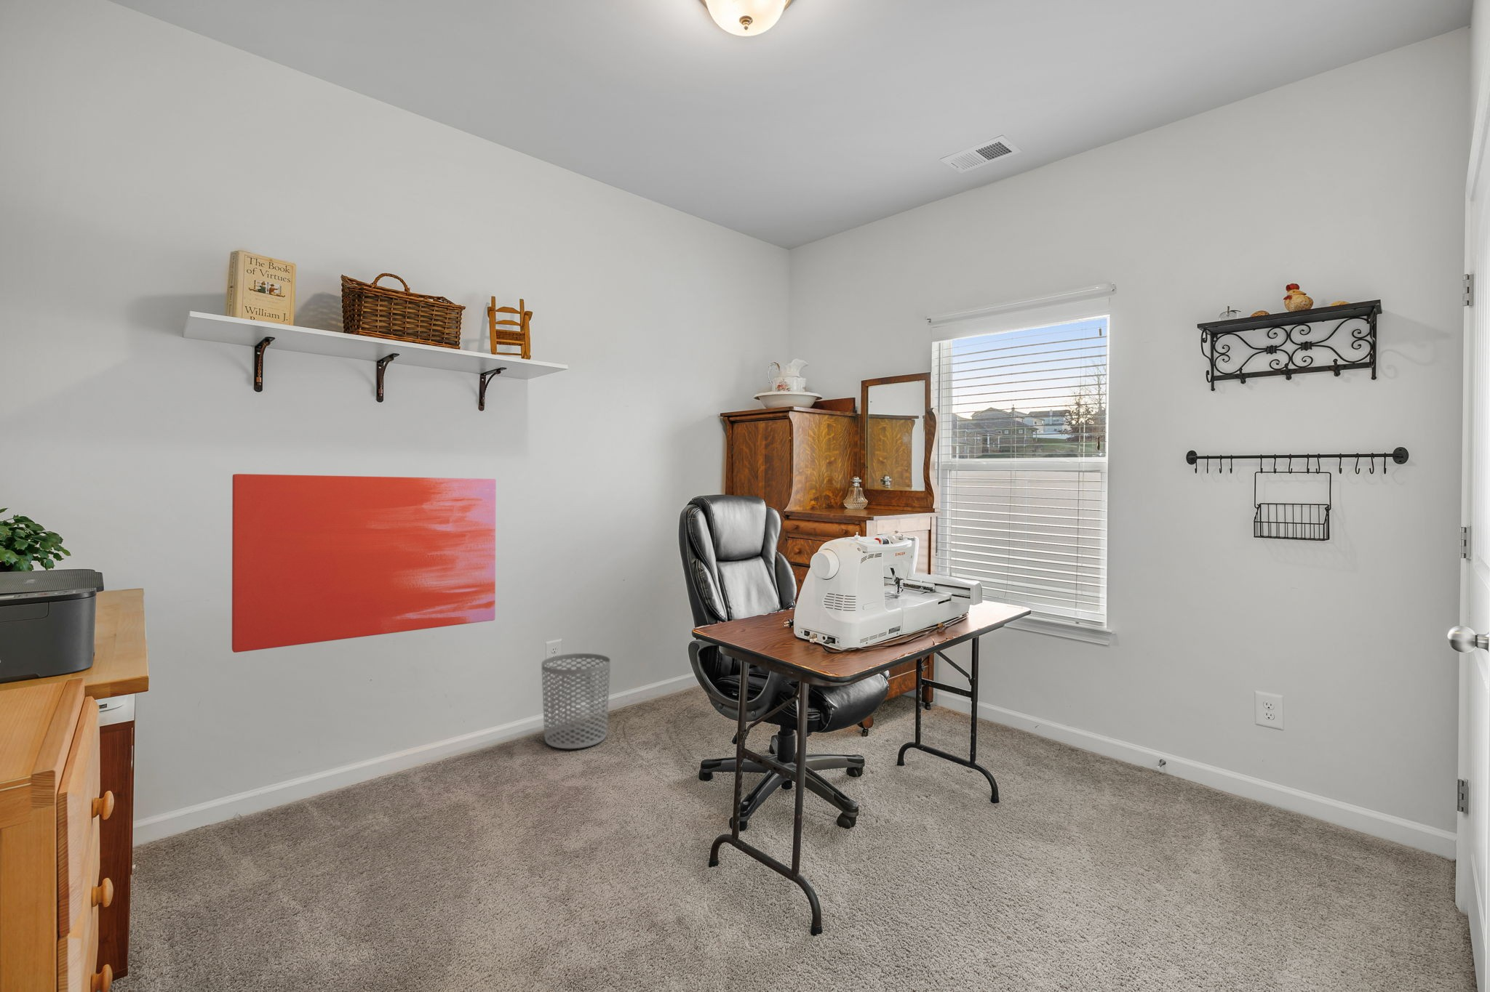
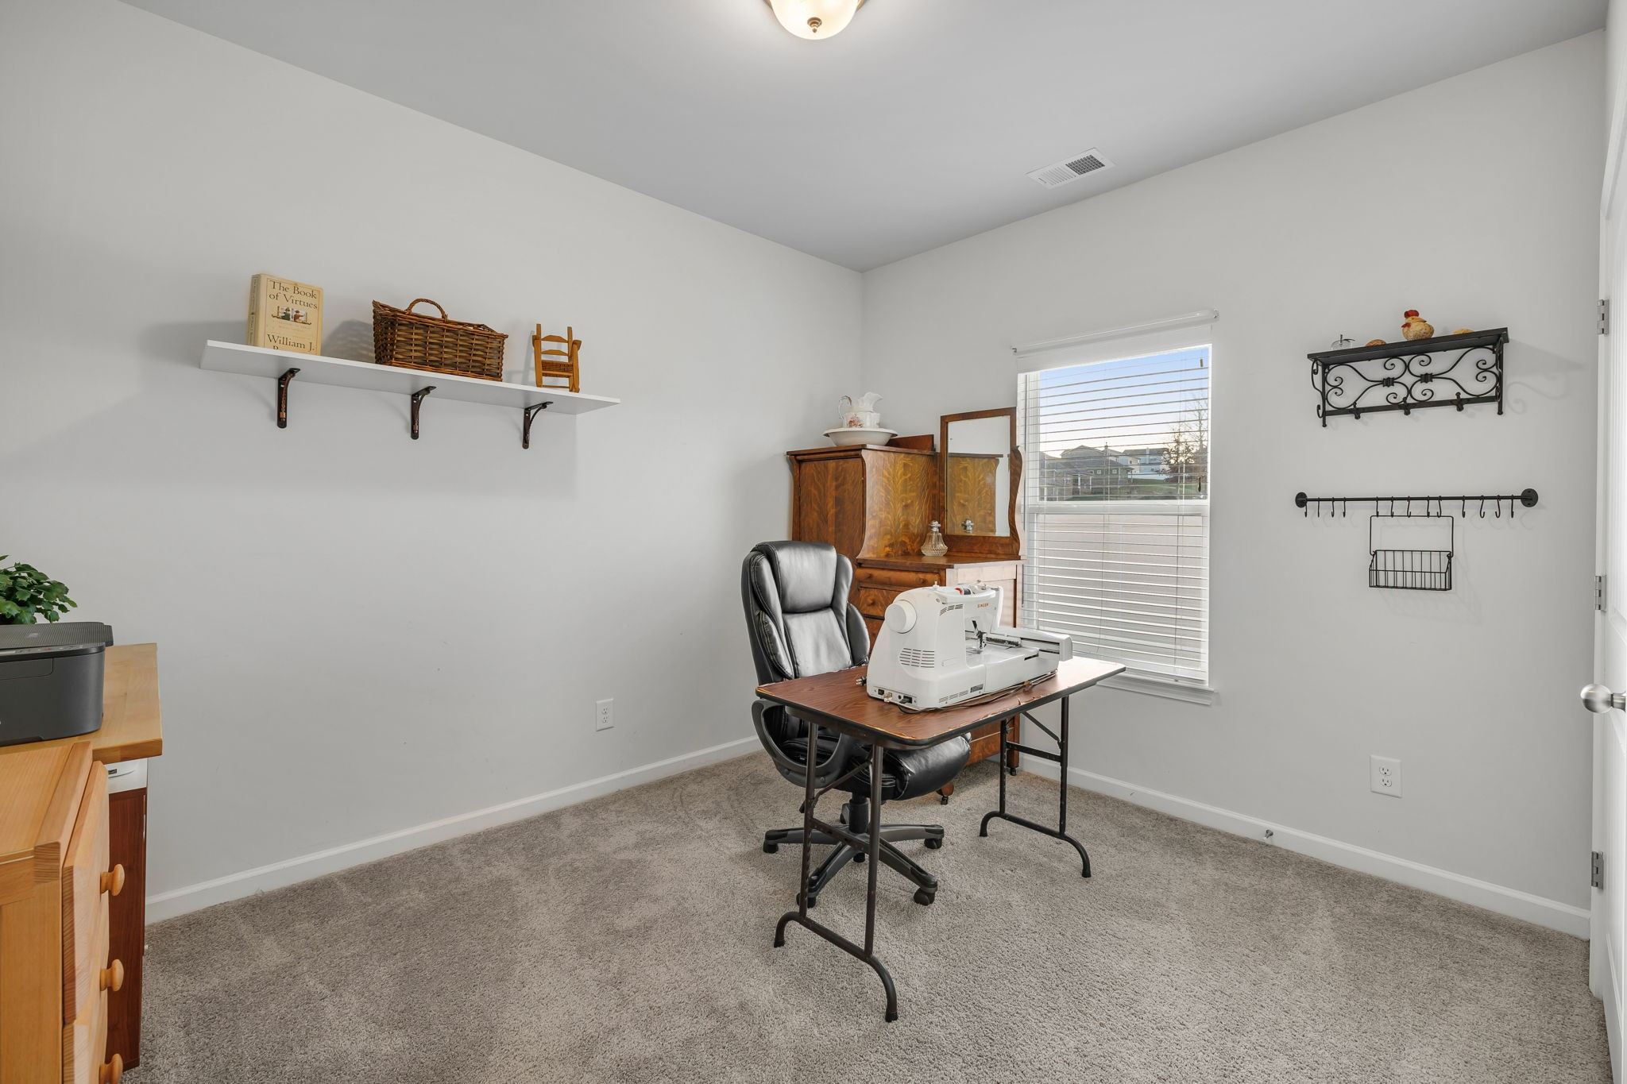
- waste bin (575, 700)
- wall art (379, 555)
